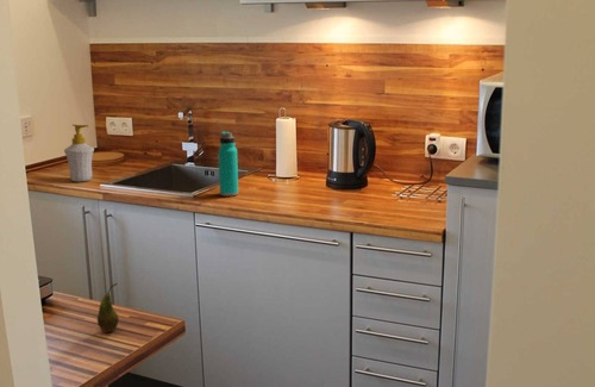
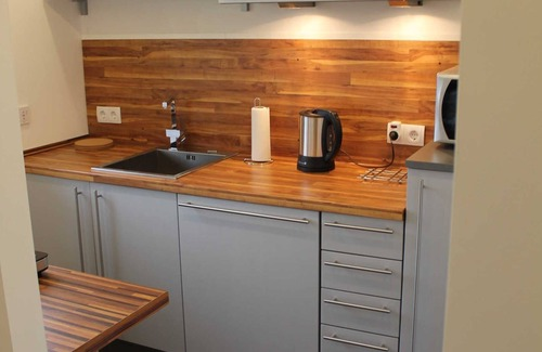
- fruit (107, 306)
- soap bottle (79, 152)
- water bottle (227, 163)
